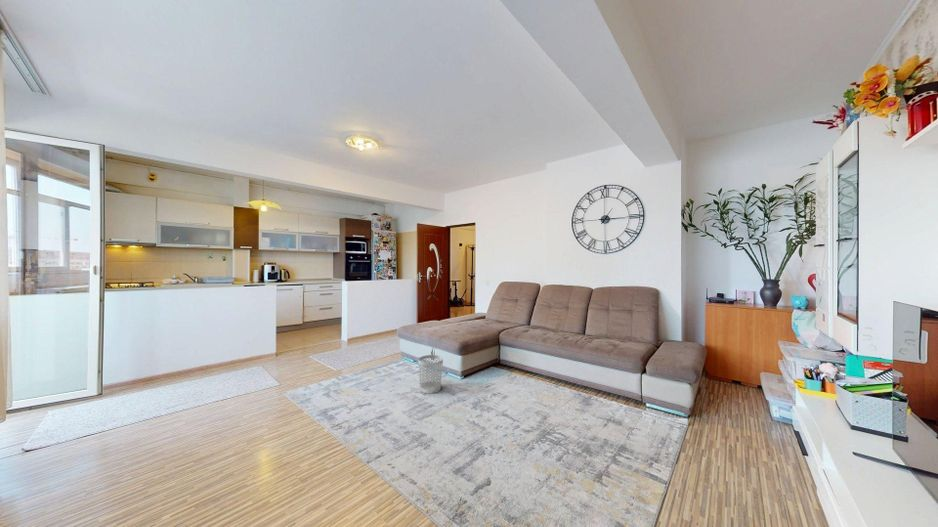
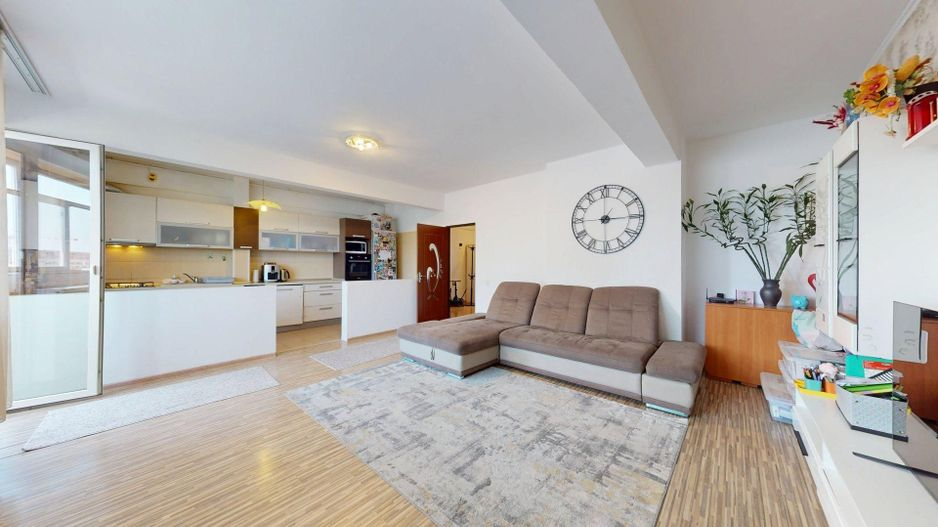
- wastebasket (430, 374)
